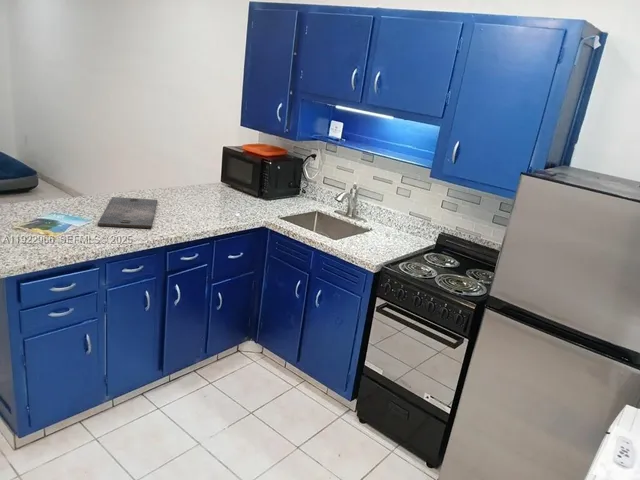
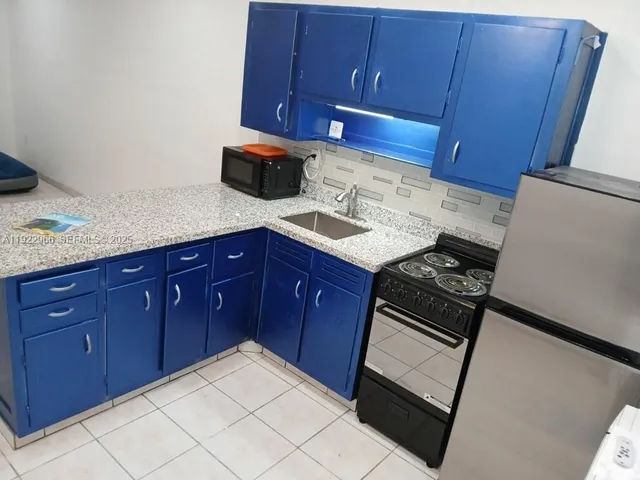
- cutting board (130, 211)
